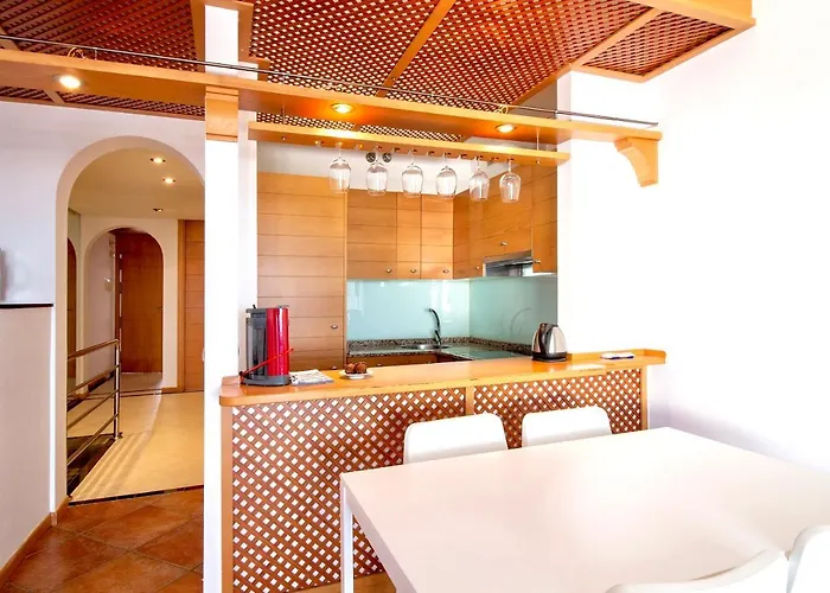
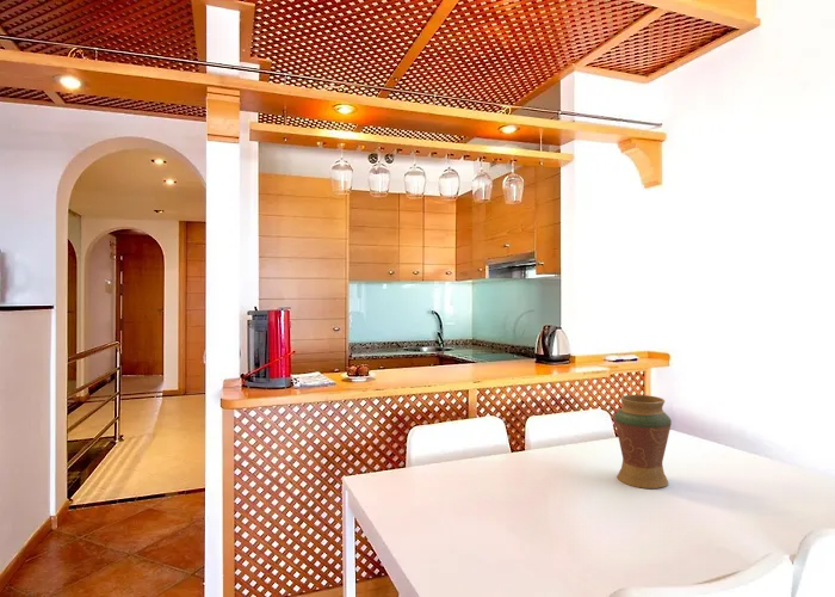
+ decorative vase (642, 438)
